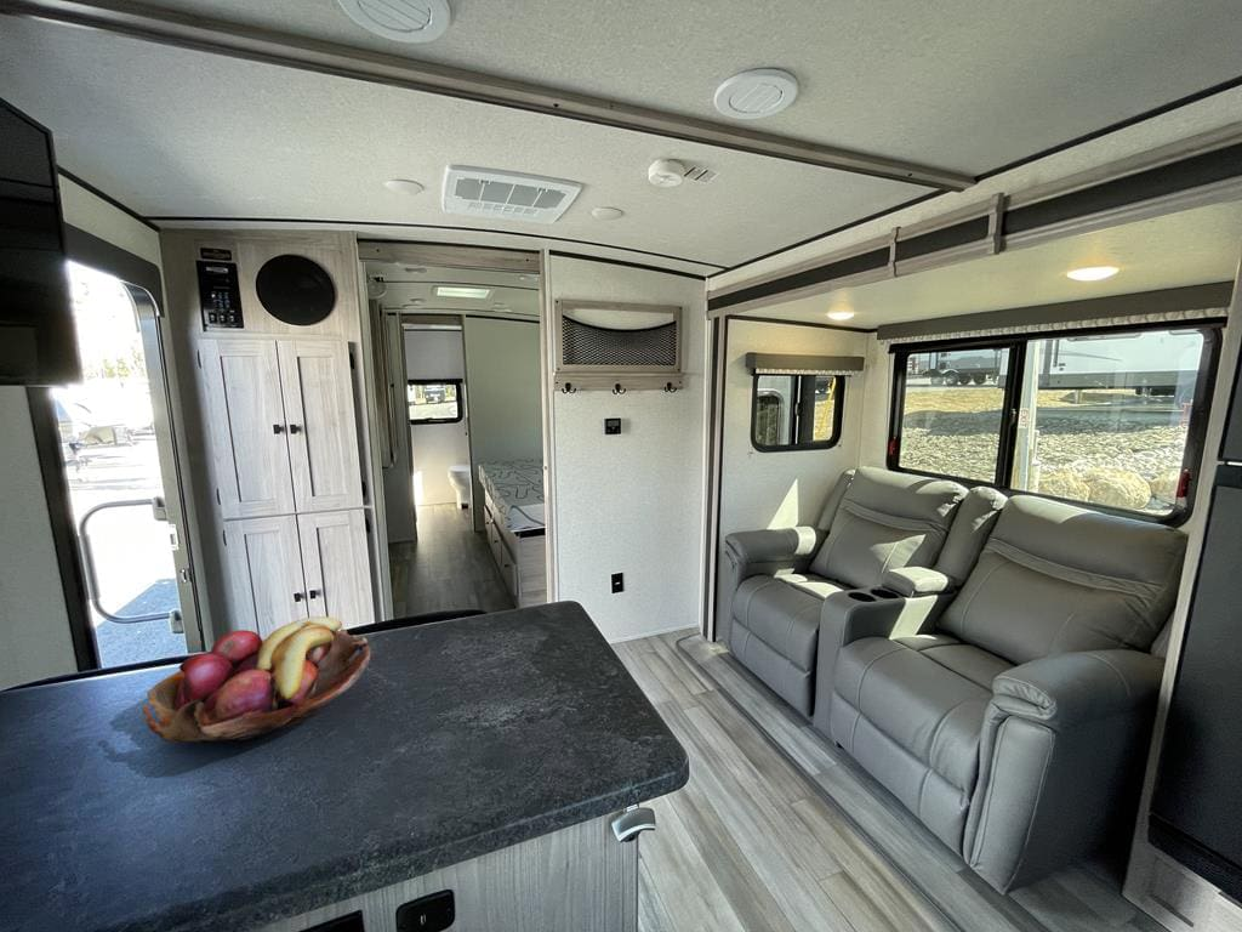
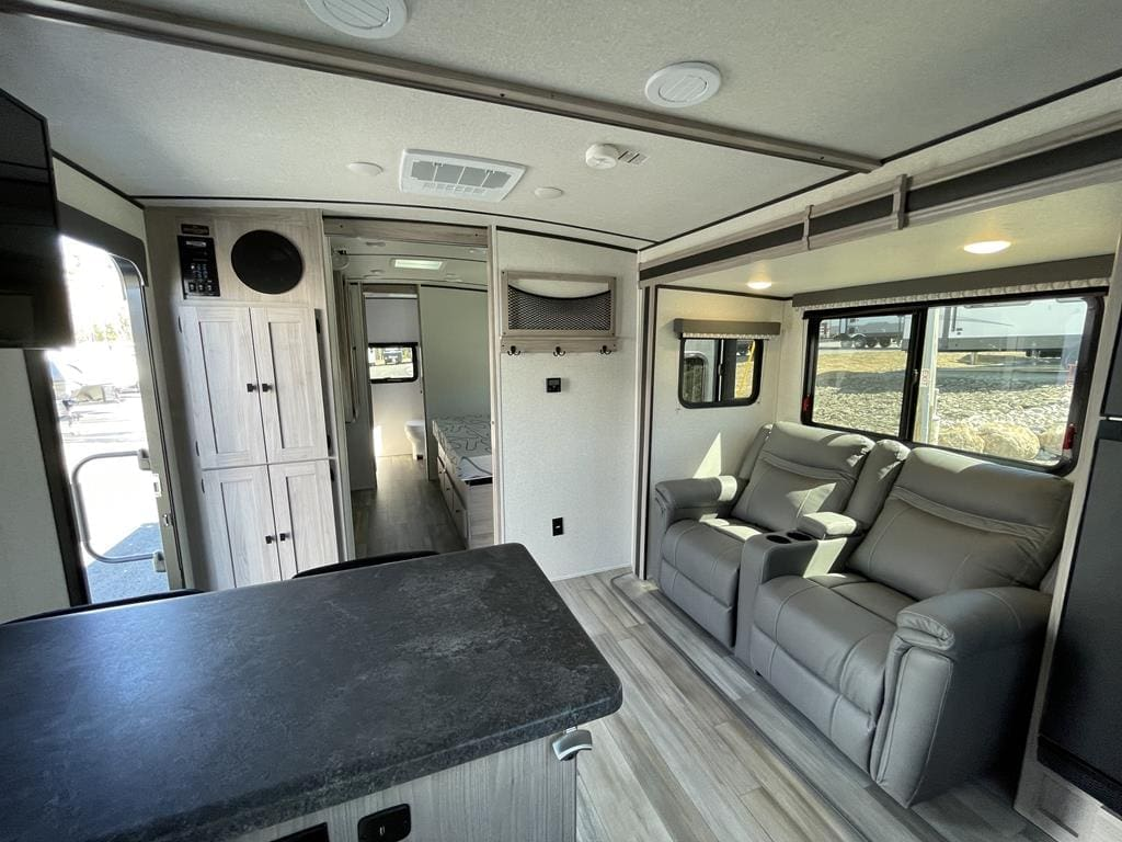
- fruit basket (269, 670)
